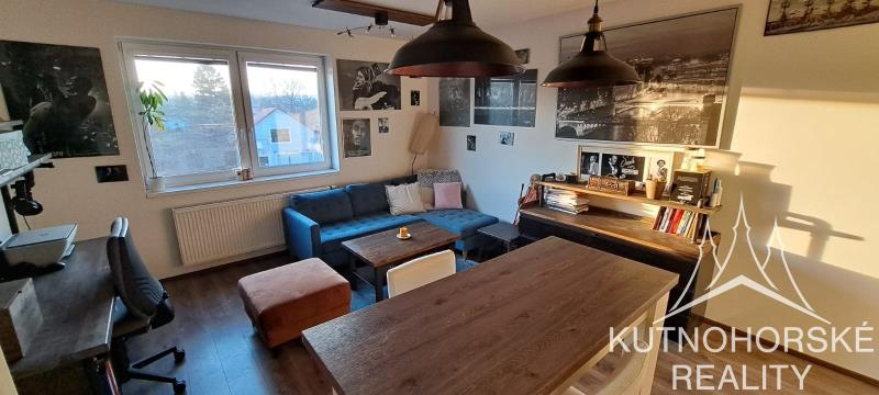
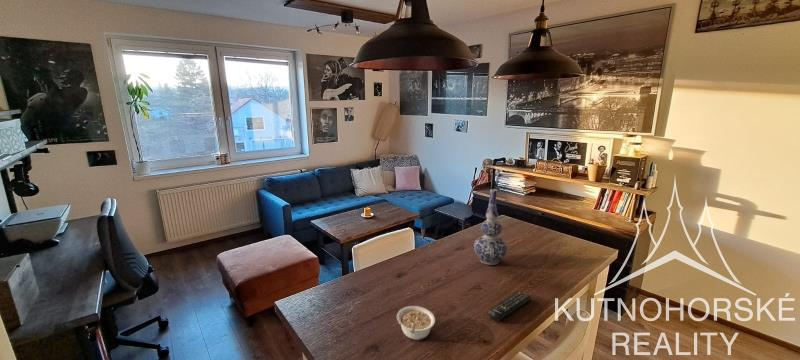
+ vase (491, 226)
+ legume (416, 323)
+ remote control (510, 305)
